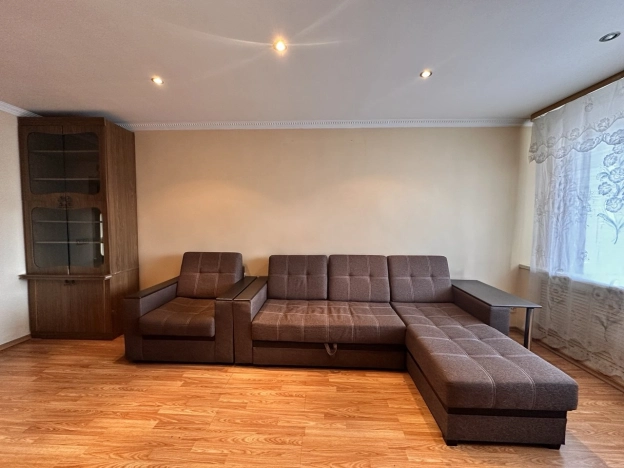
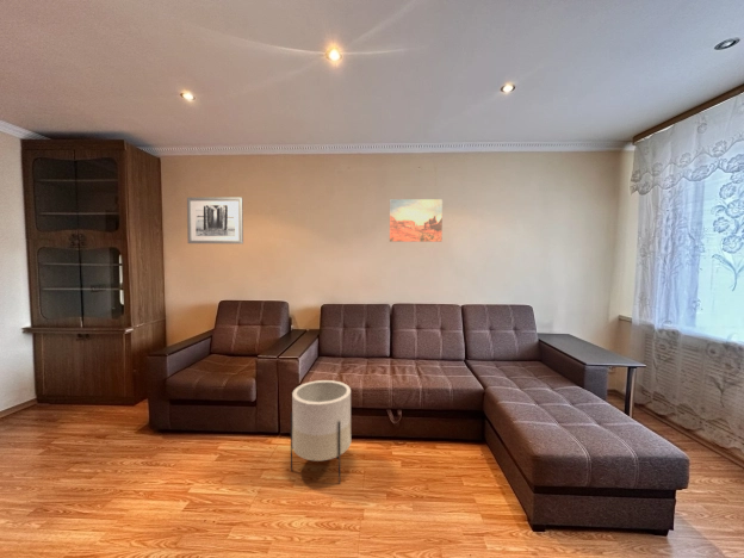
+ wall art (215, 221)
+ wall art (415, 221)
+ planter (322, 428)
